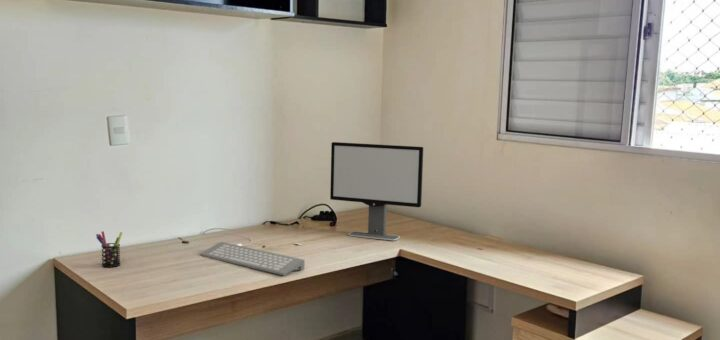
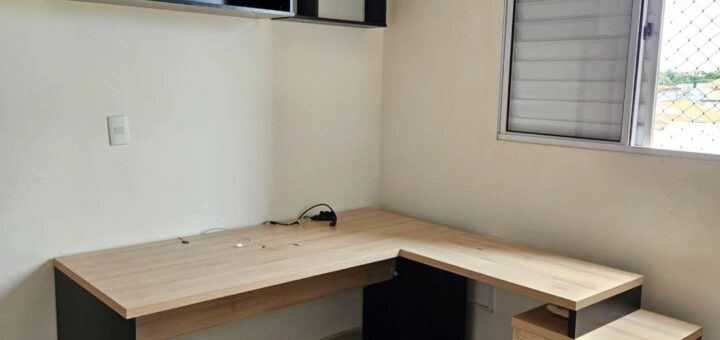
- computer monitor (375, 190)
- computer keyboard (250, 257)
- pen holder (111, 248)
